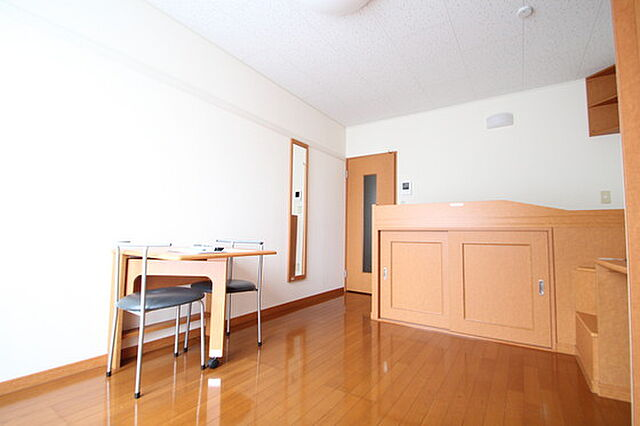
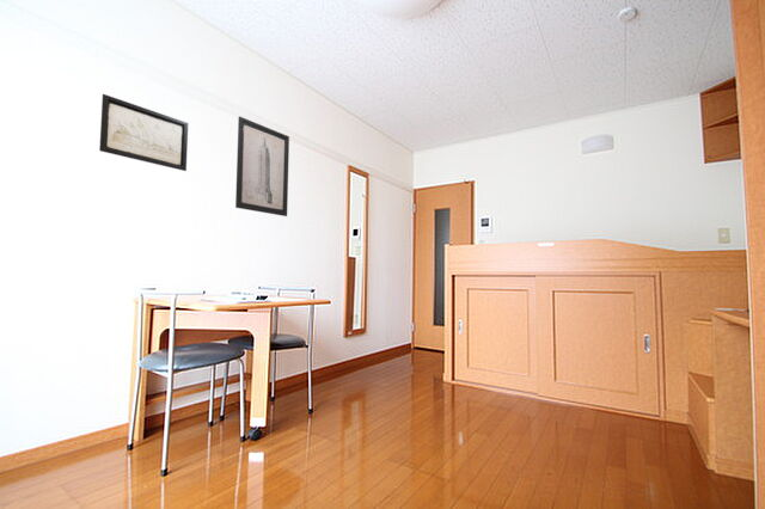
+ wall art (264, 168)
+ wall art (147, 135)
